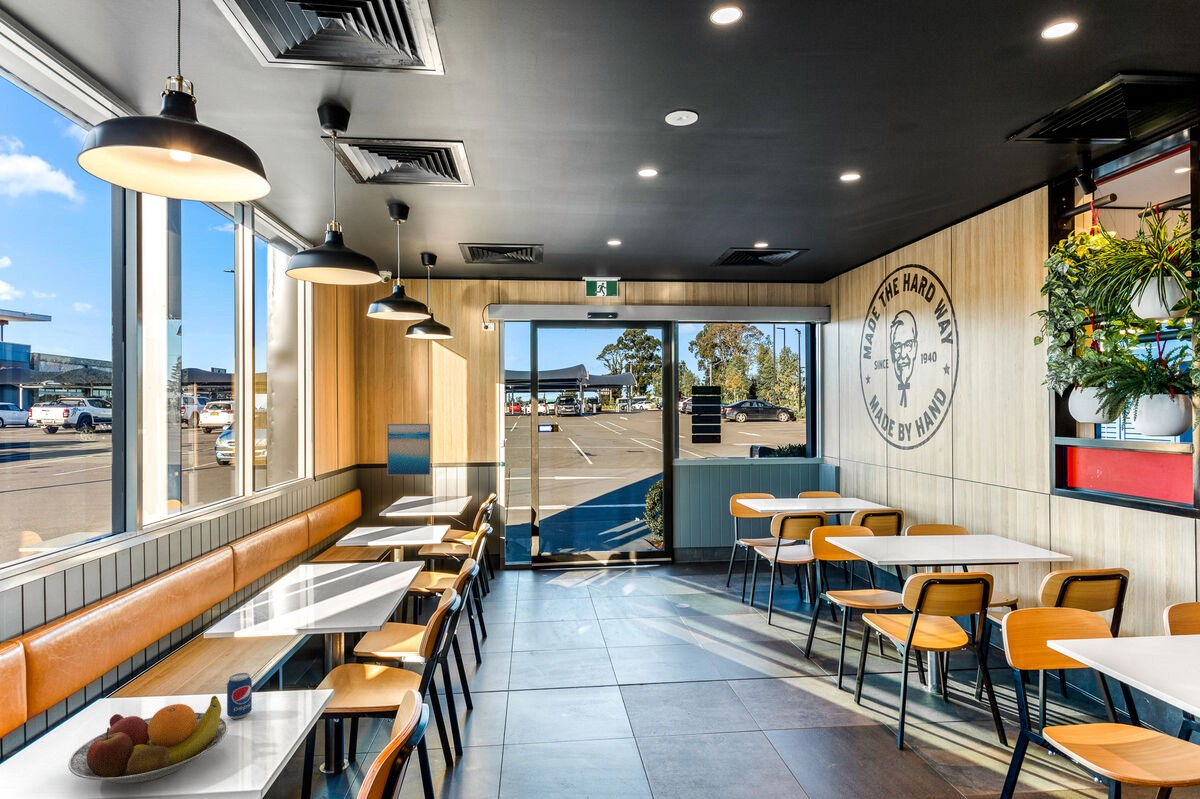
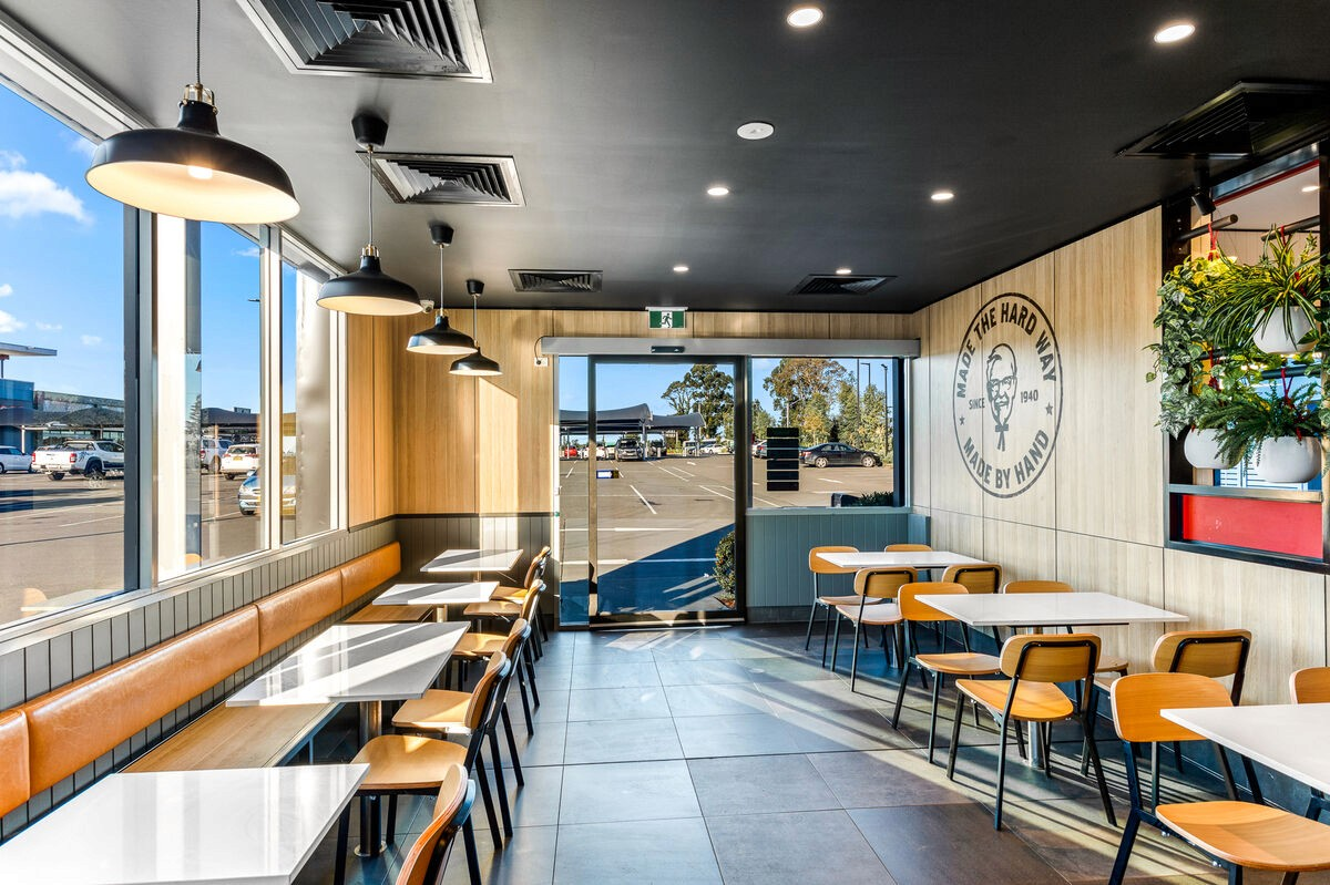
- fruit bowl (152, 736)
- beverage can (239, 695)
- wall art (409, 449)
